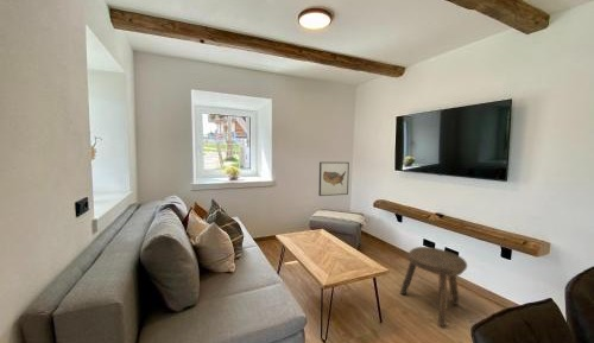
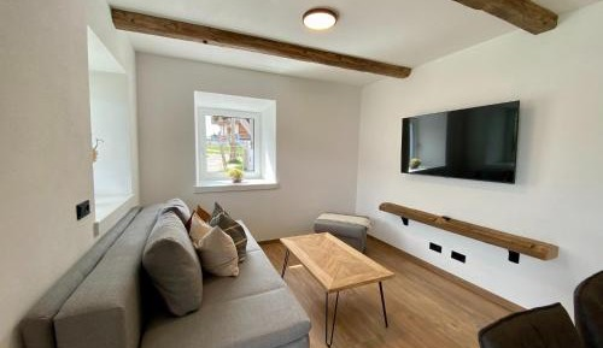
- stool (431, 272)
- wall art (334, 178)
